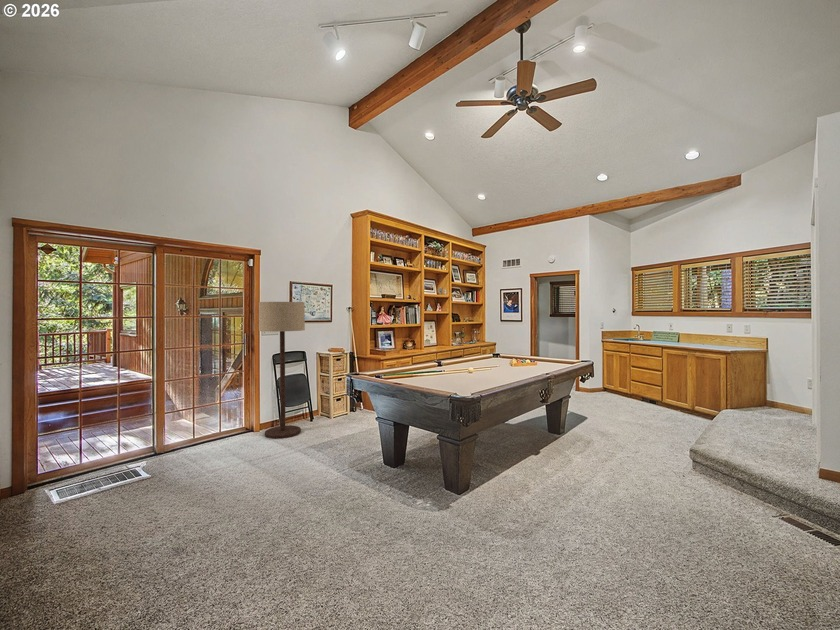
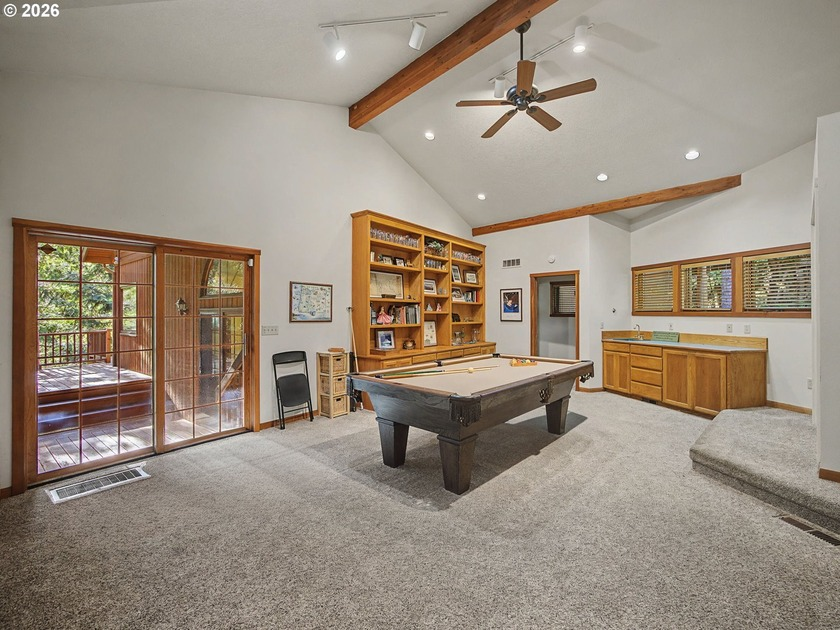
- floor lamp (282, 367)
